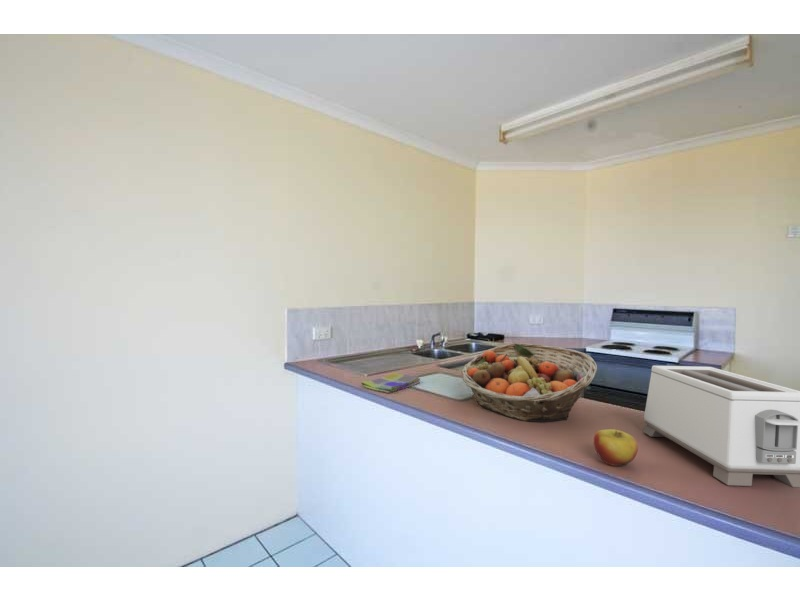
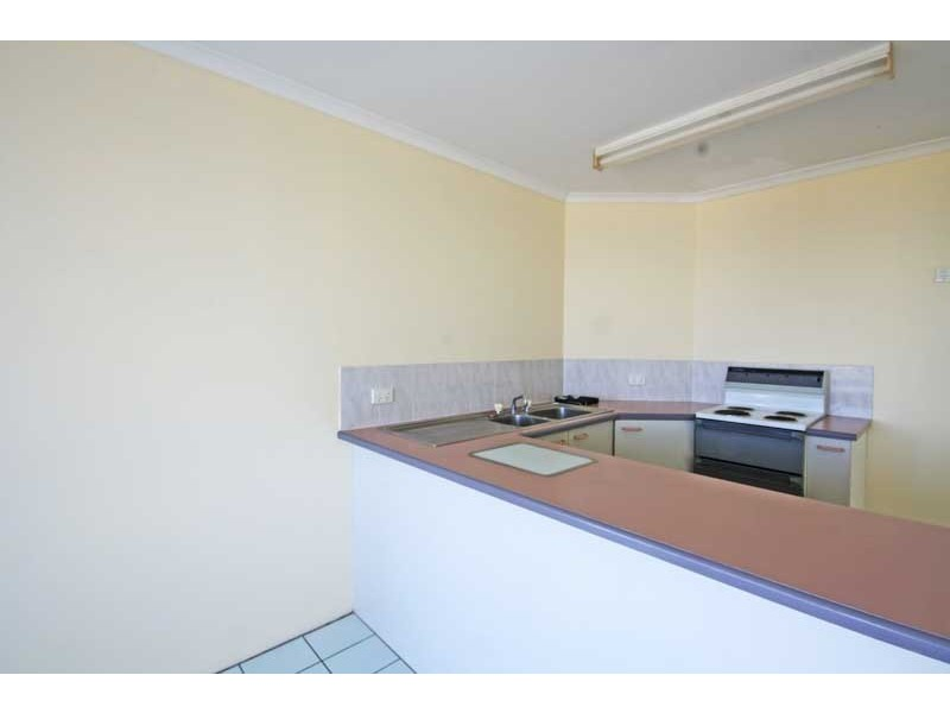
- apple (615, 446)
- dish towel (391, 381)
- fruit basket (524, 377)
- toaster (722, 418)
